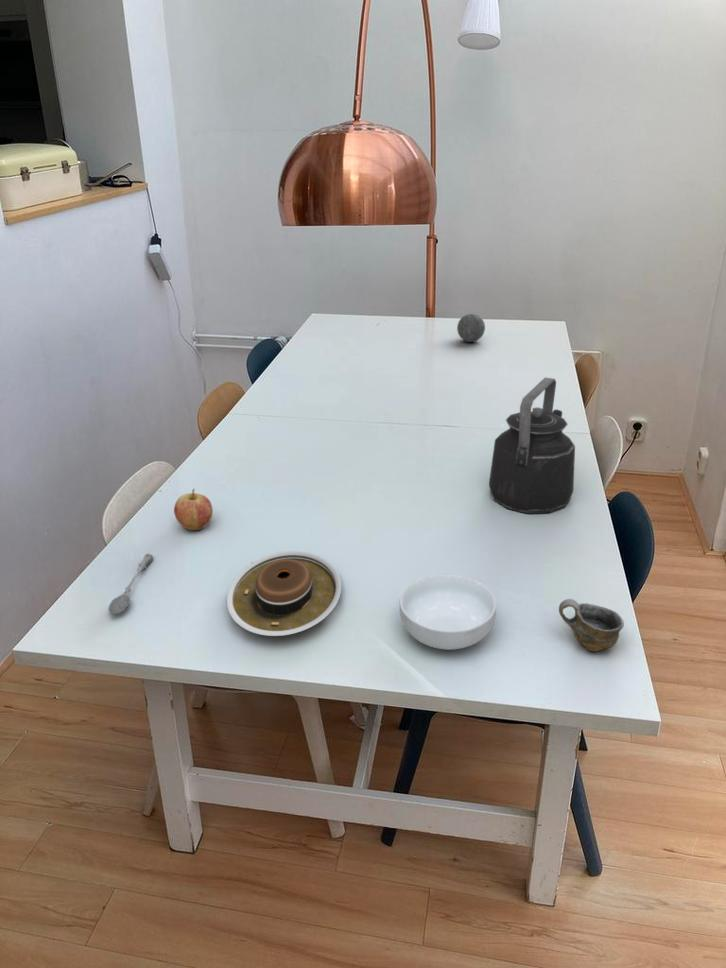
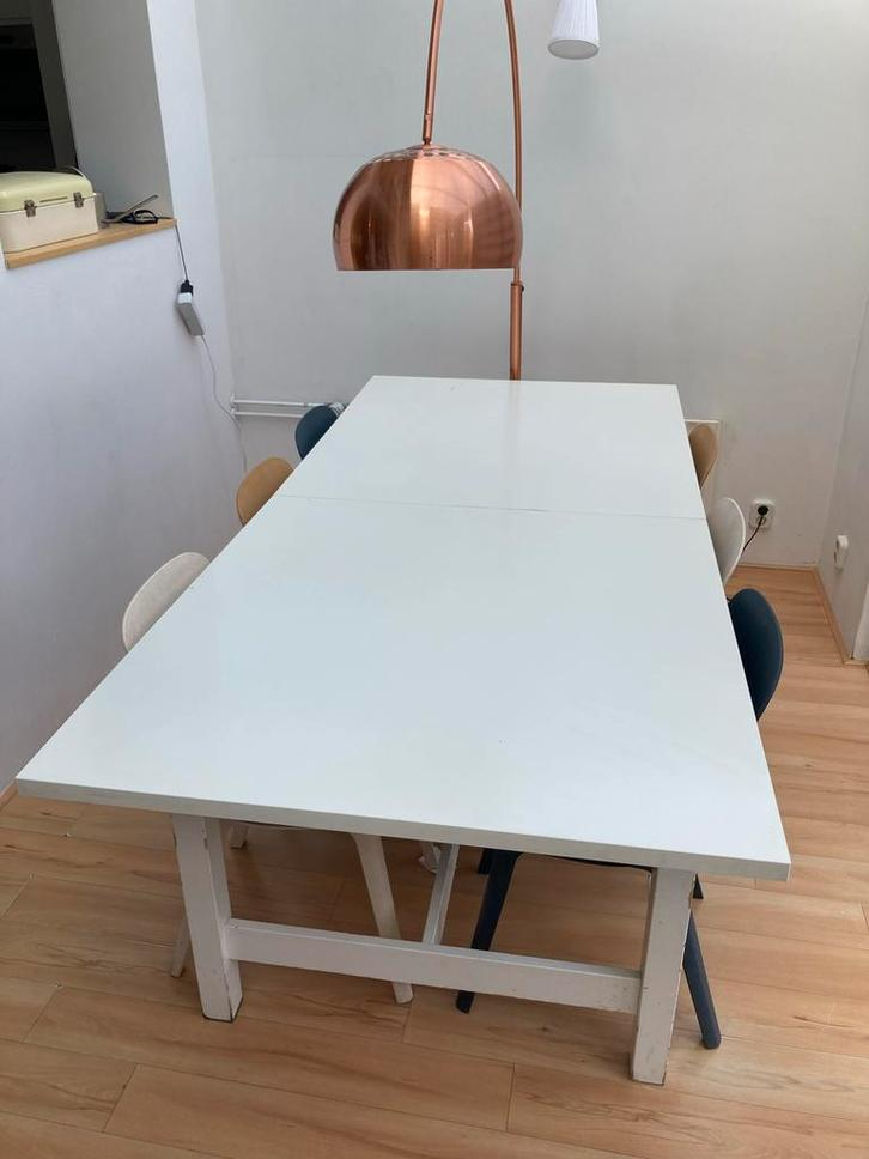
- cup (593, 622)
- fruit (193, 510)
- decorative ball (471, 327)
- plate (284, 587)
- soupspoon (132, 583)
- kettle (541, 436)
- cereal bowl (447, 617)
